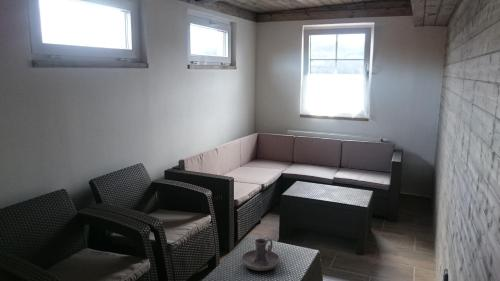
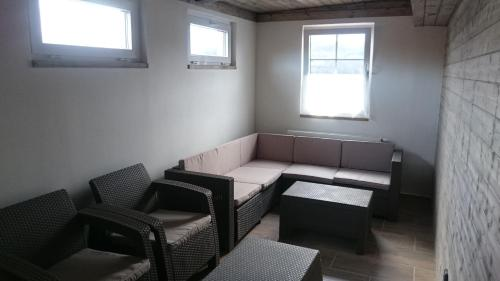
- candle holder (262, 251)
